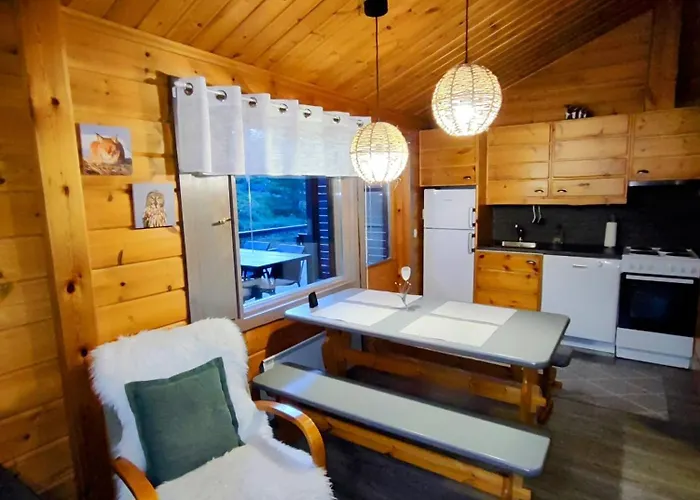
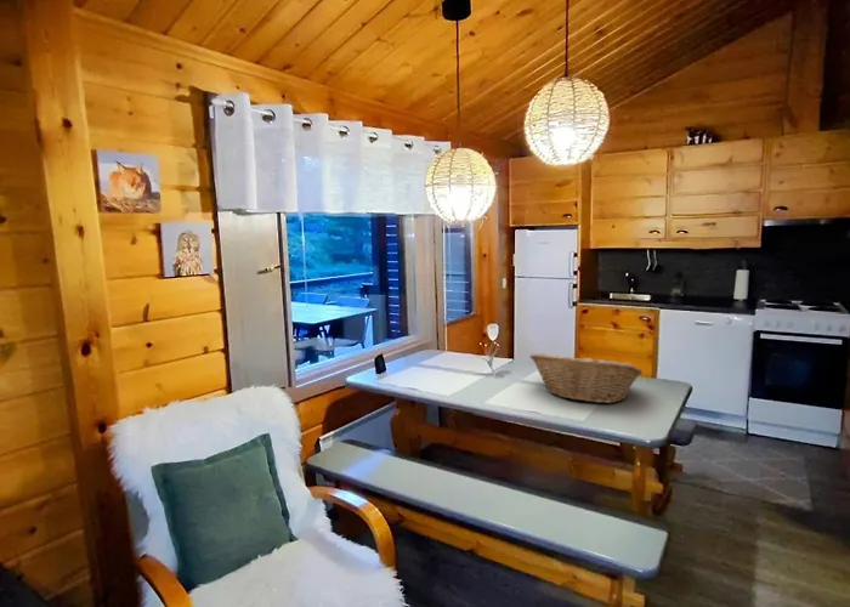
+ fruit basket (583, 371)
